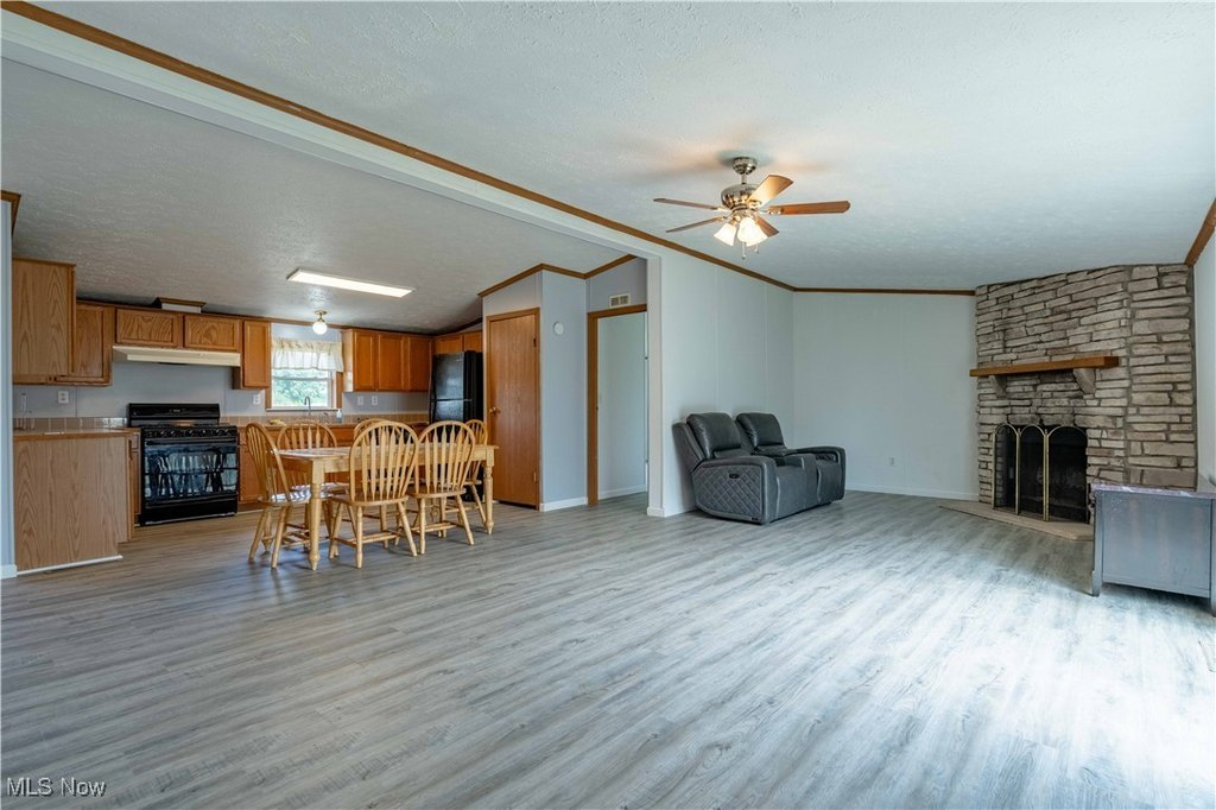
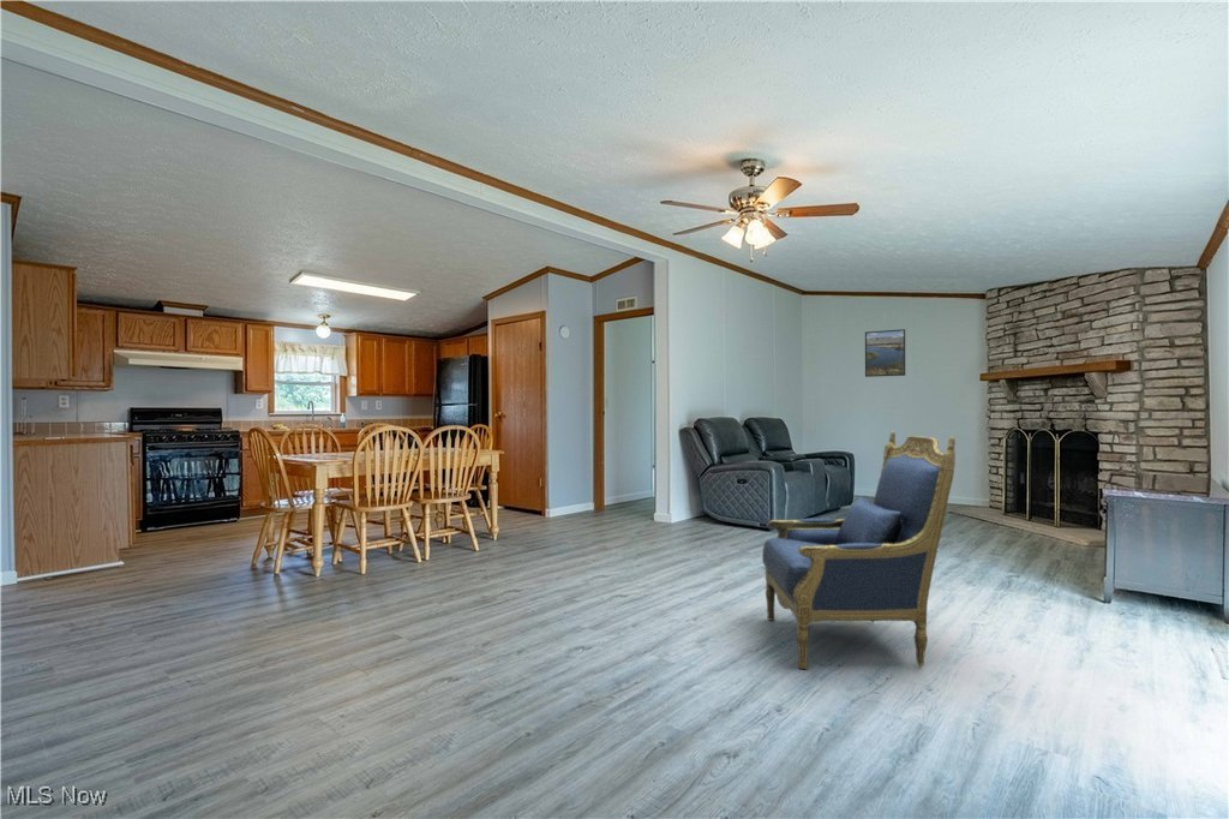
+ armchair (849, 538)
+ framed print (885, 353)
